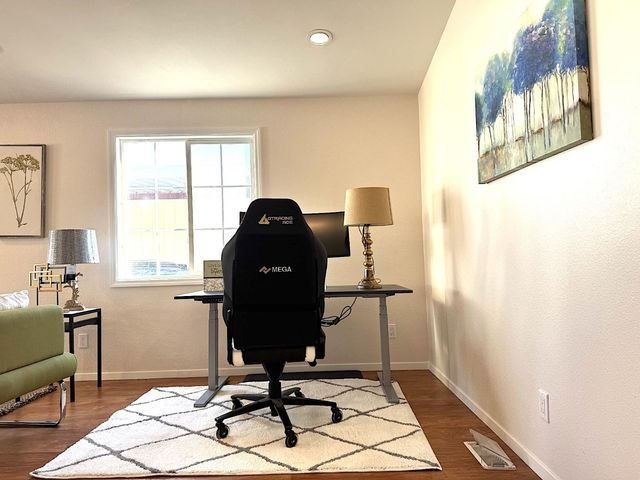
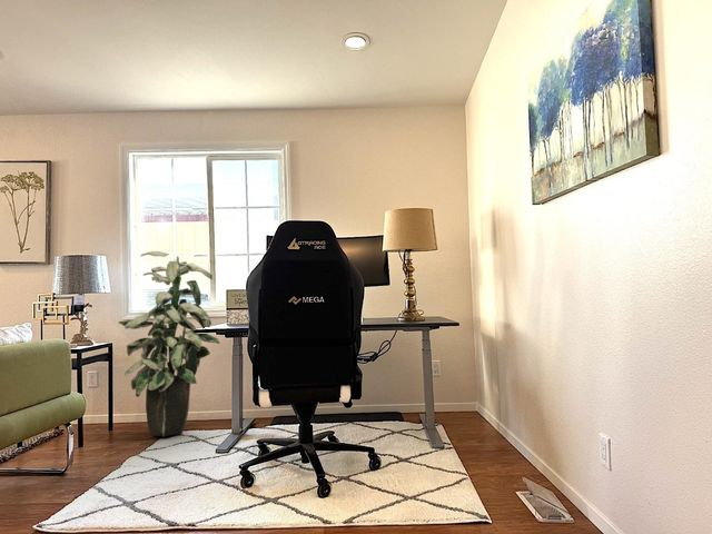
+ indoor plant (167, 340)
